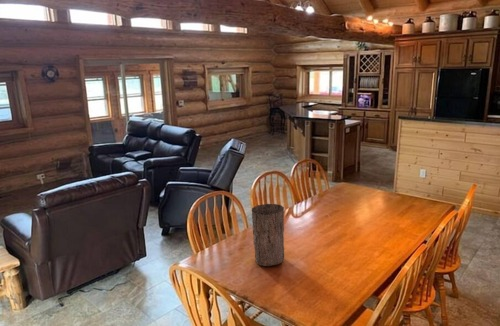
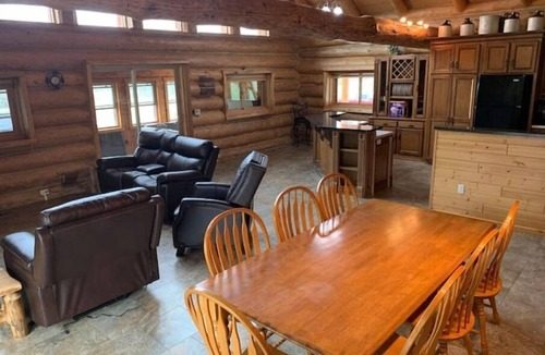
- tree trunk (268, 235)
